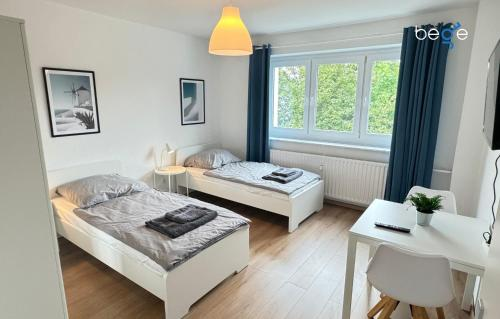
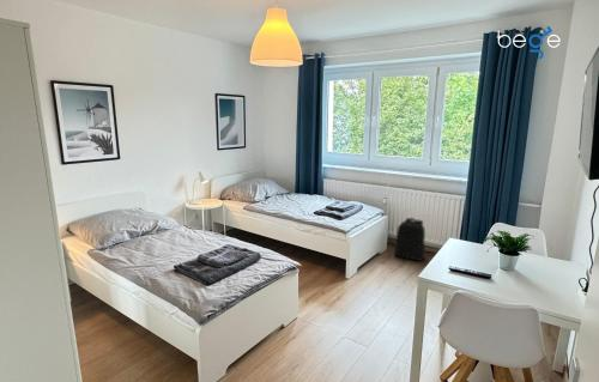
+ backpack (411, 236)
